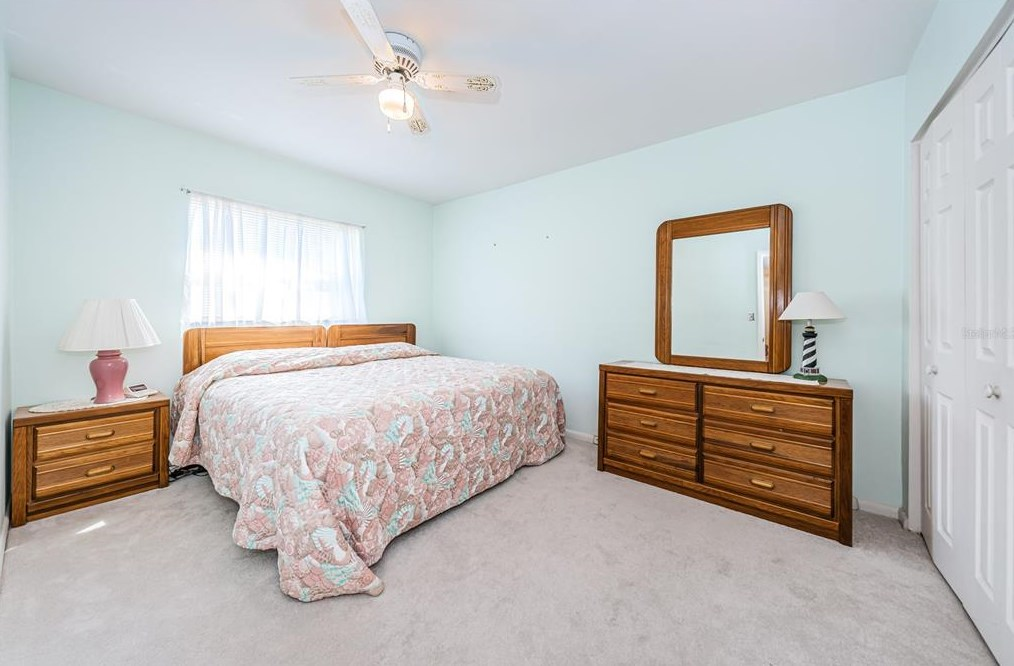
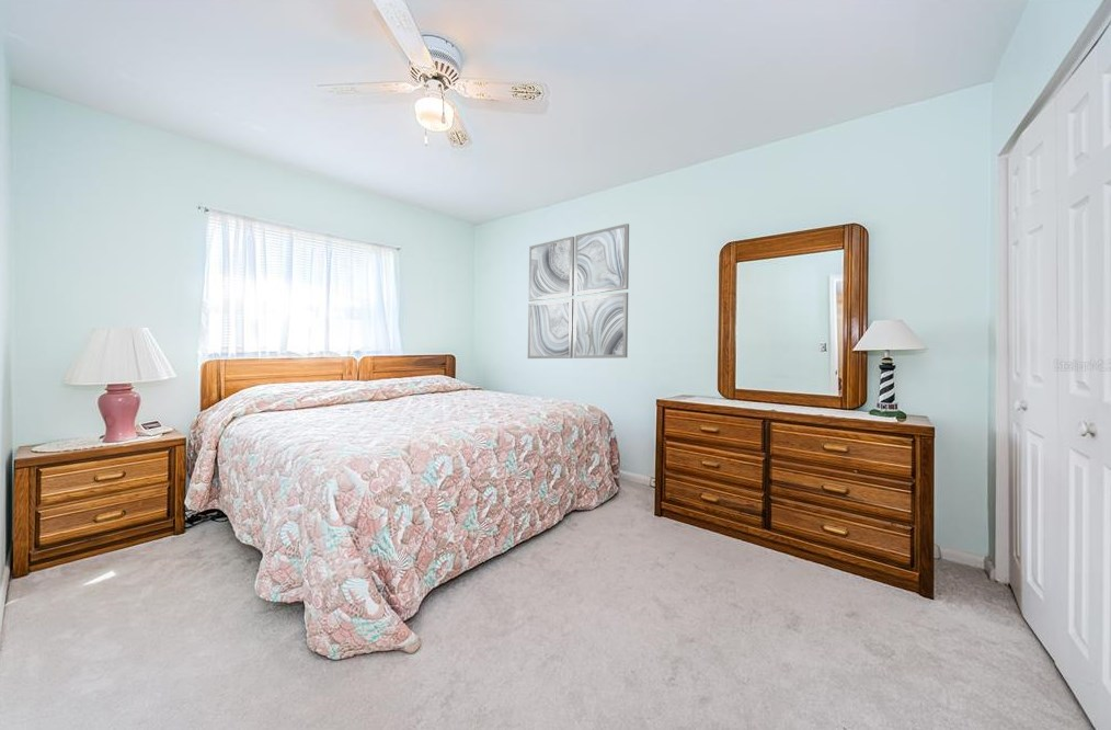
+ wall art (574, 298)
